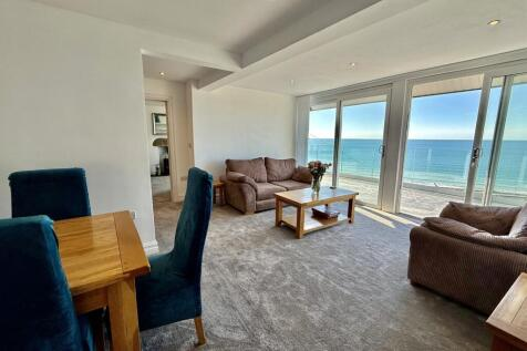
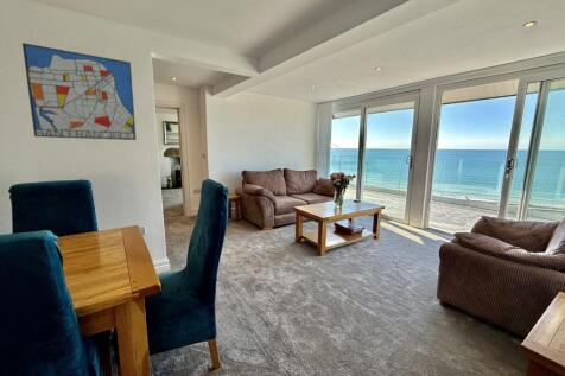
+ wall art (85, 96)
